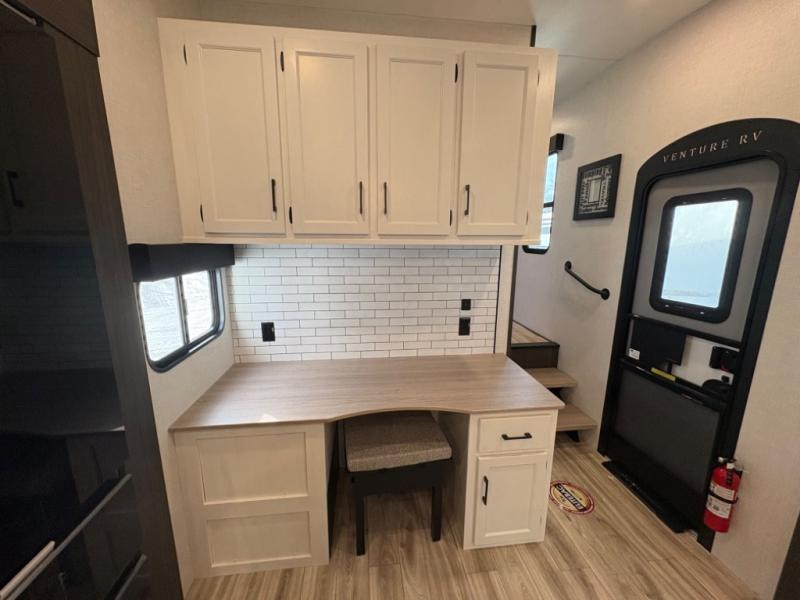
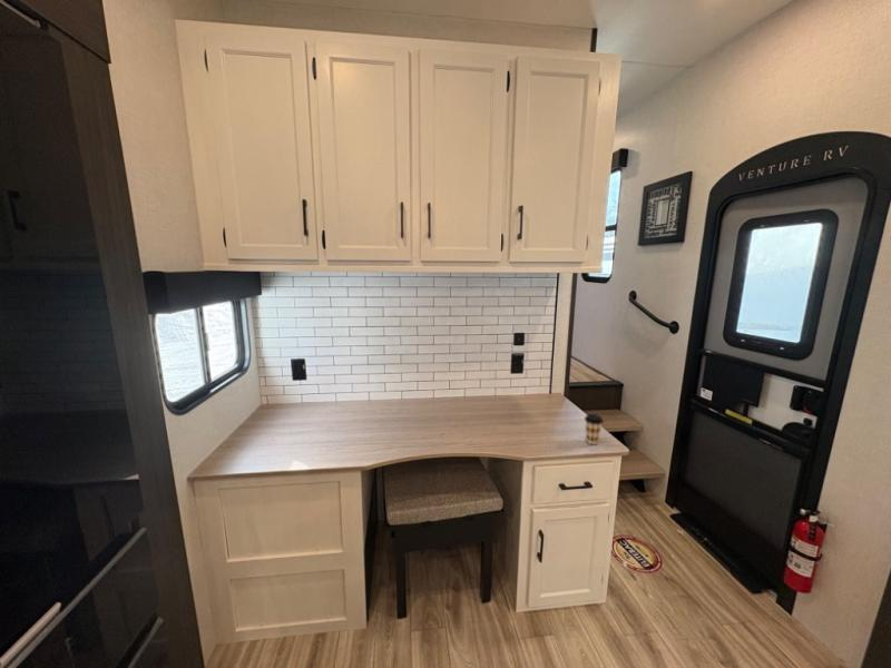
+ coffee cup (593, 429)
